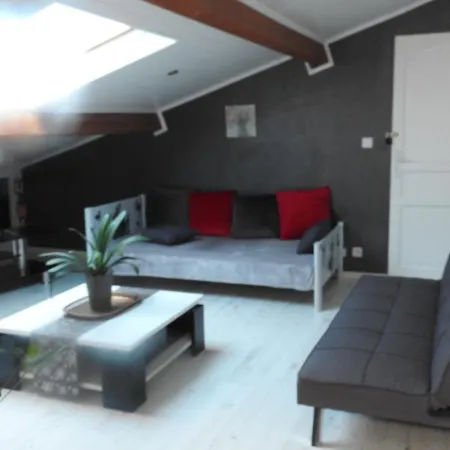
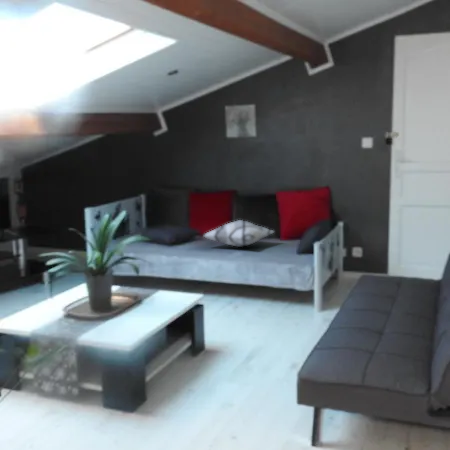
+ decorative pillow (239, 233)
